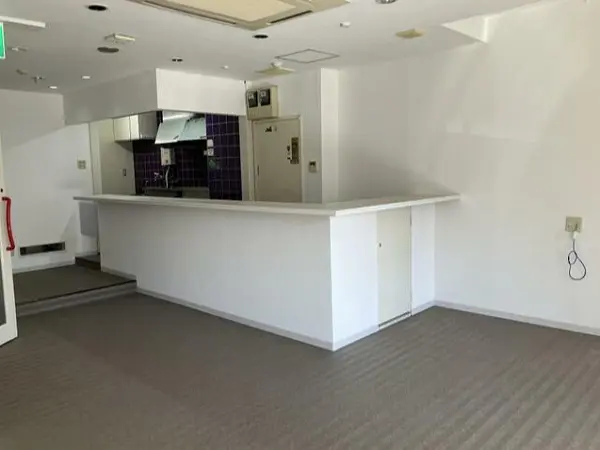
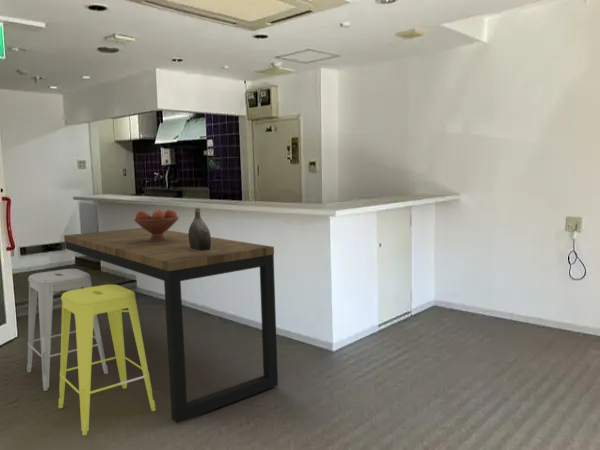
+ water jug (199, 227)
+ dining table (130, 308)
+ fruit bowl (157, 224)
